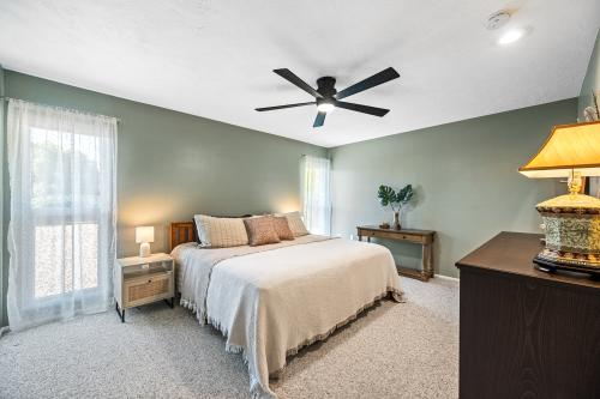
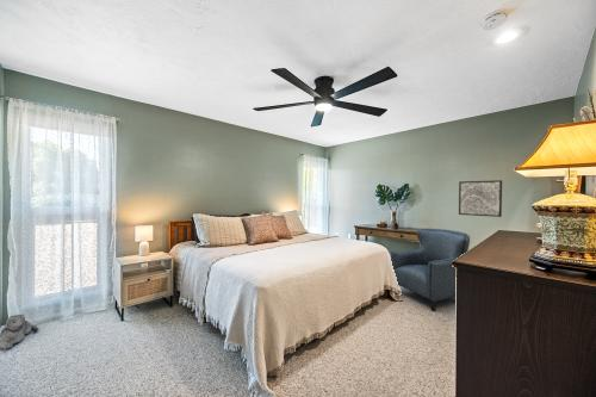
+ plush toy (18, 325)
+ armchair (430, 263)
+ wall art (479, 198)
